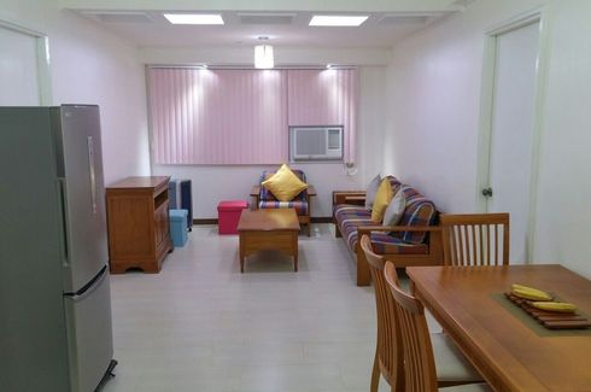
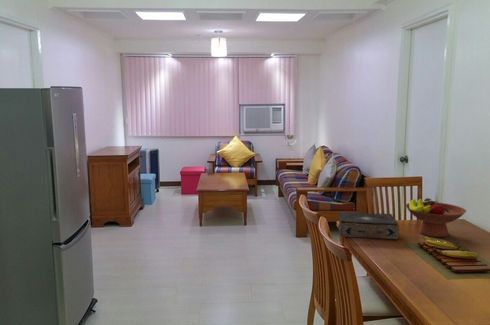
+ book (366, 225)
+ fruit bowl (434, 215)
